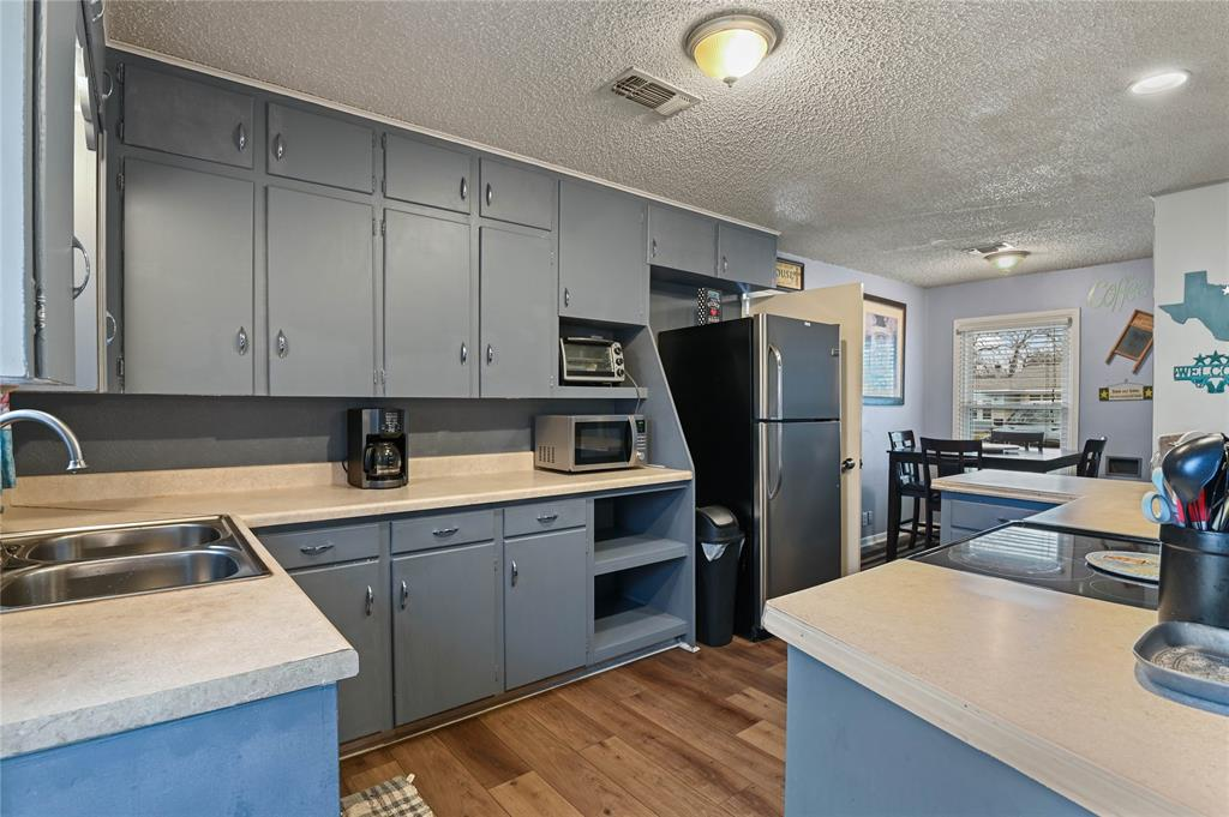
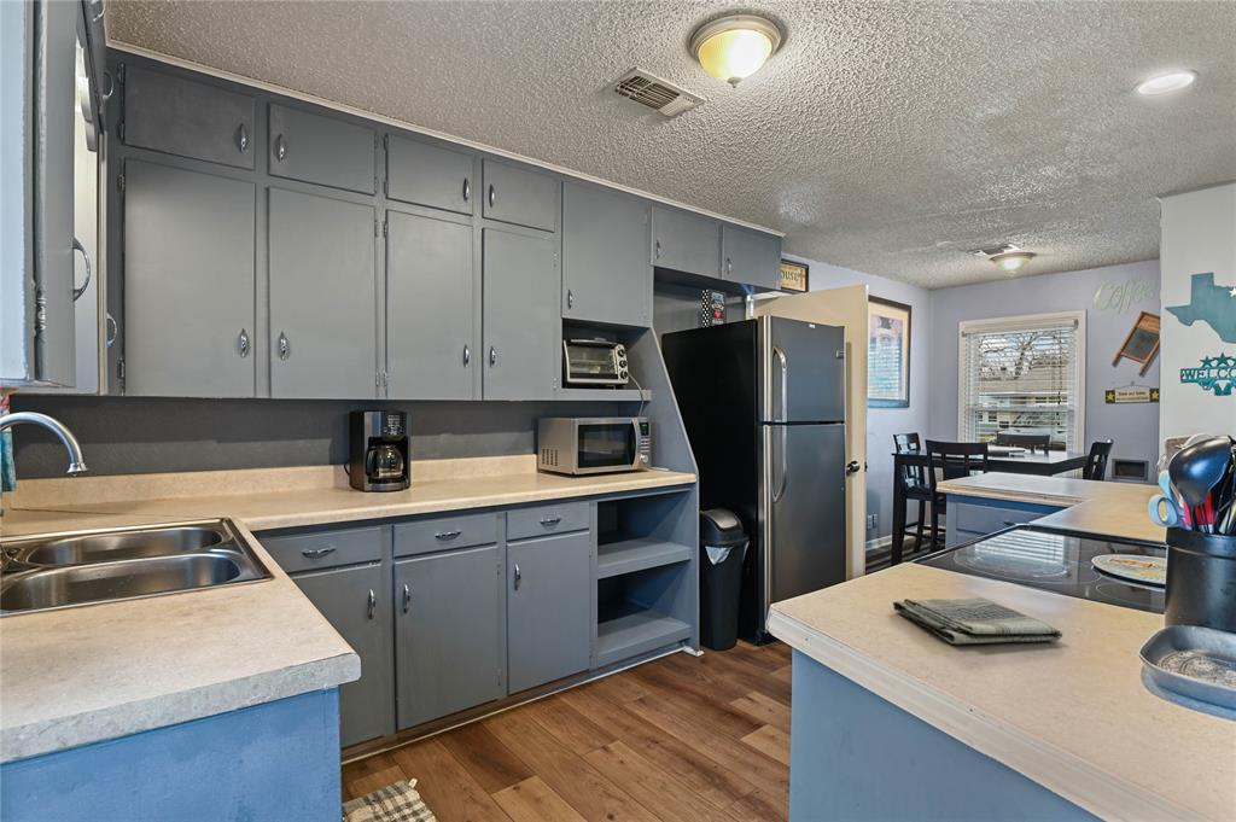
+ dish towel (969, 616)
